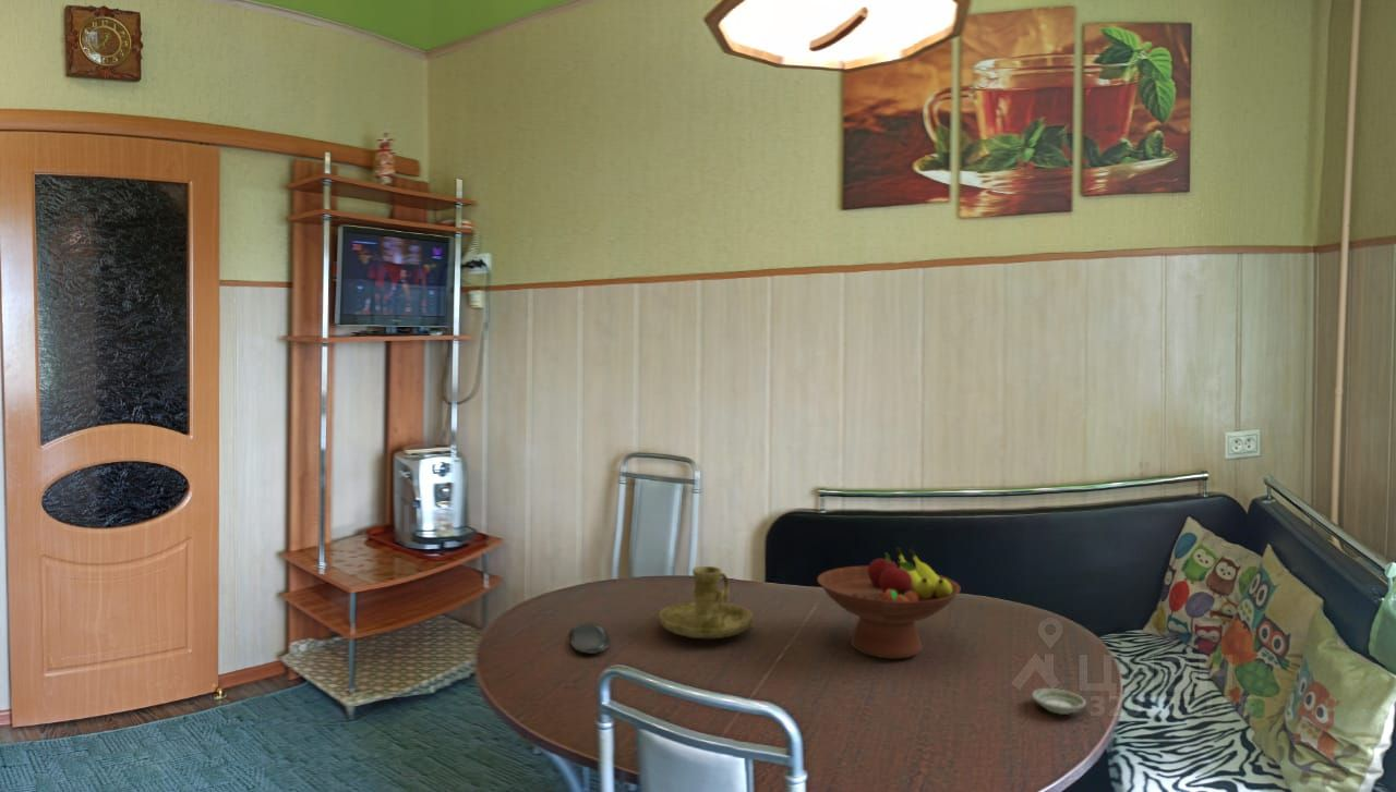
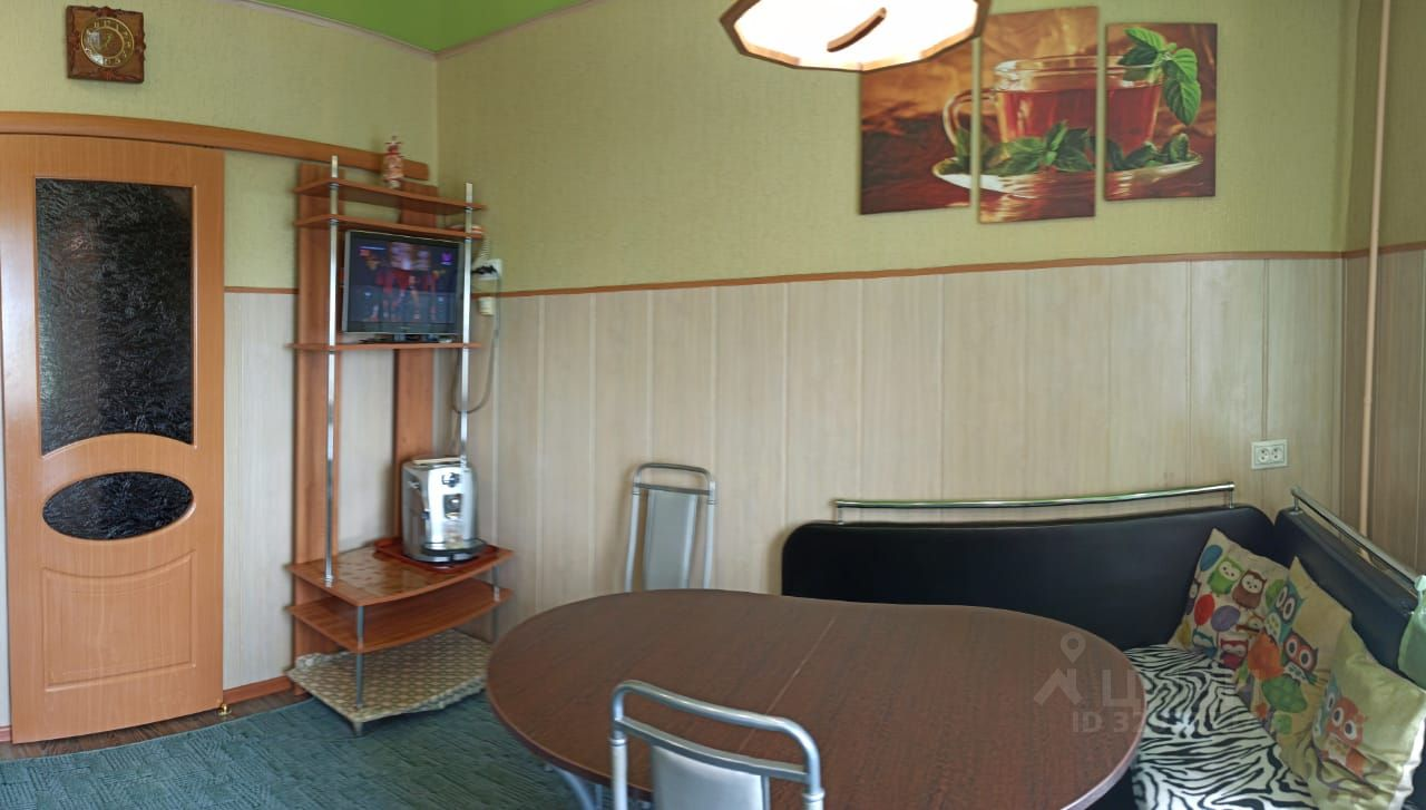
- candle holder (709, 597)
- fruit bowl (887, 602)
- saucer (1058, 703)
- oval tray (589, 637)
